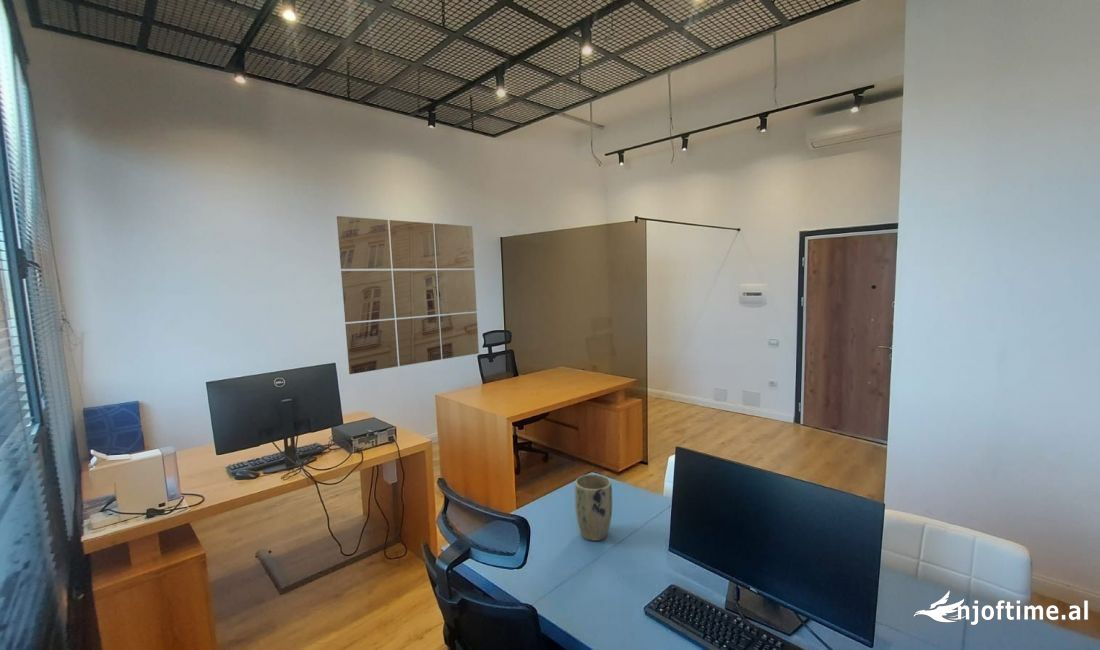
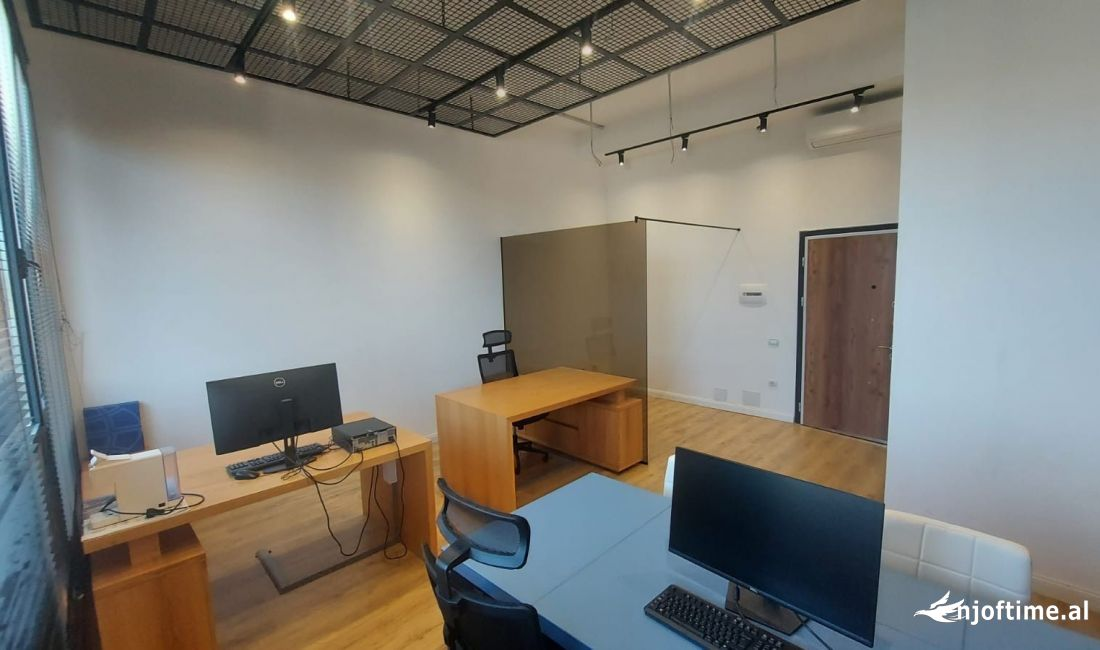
- plant pot (593, 507)
- wall art (416, 293)
